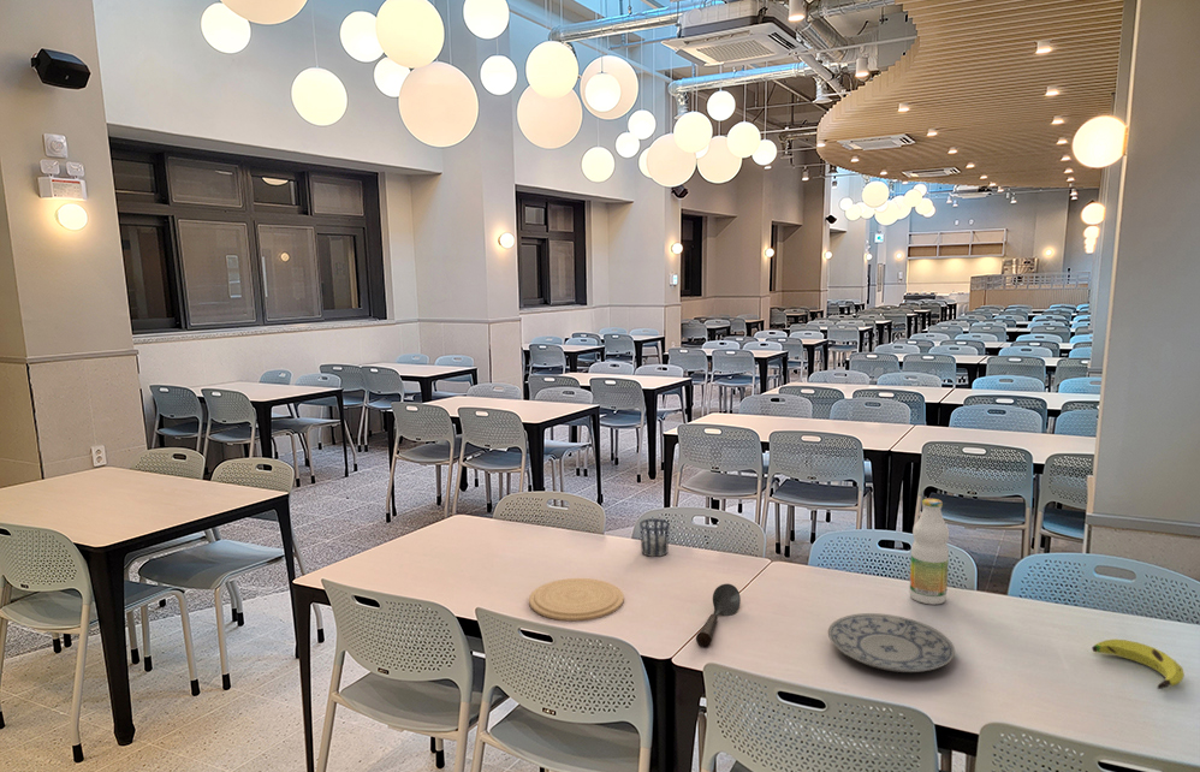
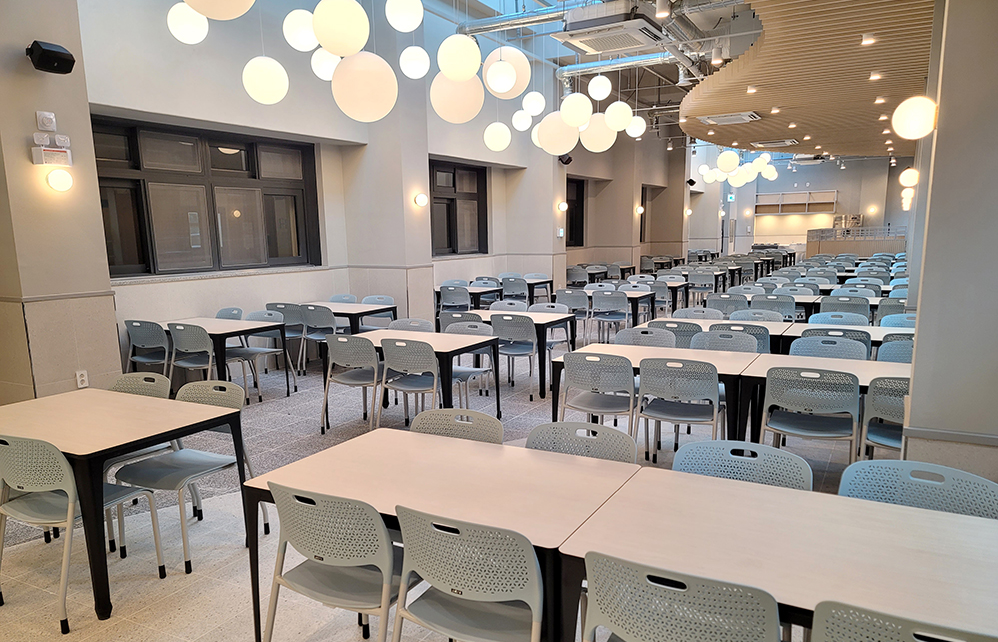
- cup (654, 538)
- spoon (719, 612)
- bottle (929, 550)
- plate (889, 645)
- banana (1135, 659)
- plate (576, 596)
